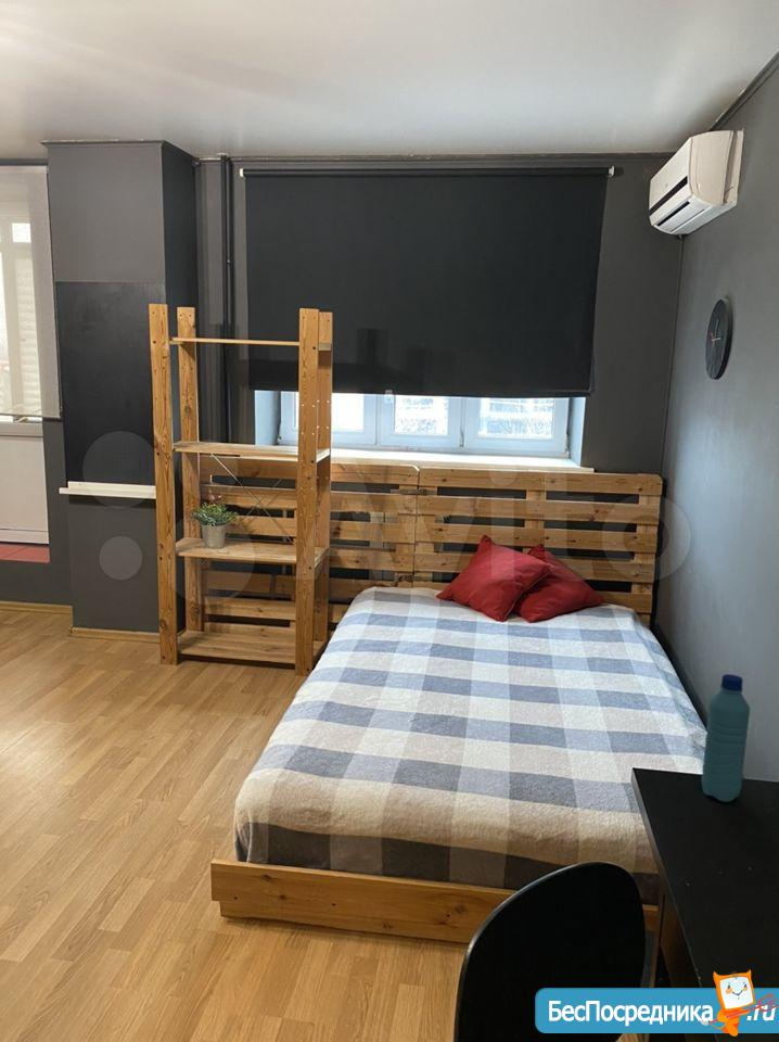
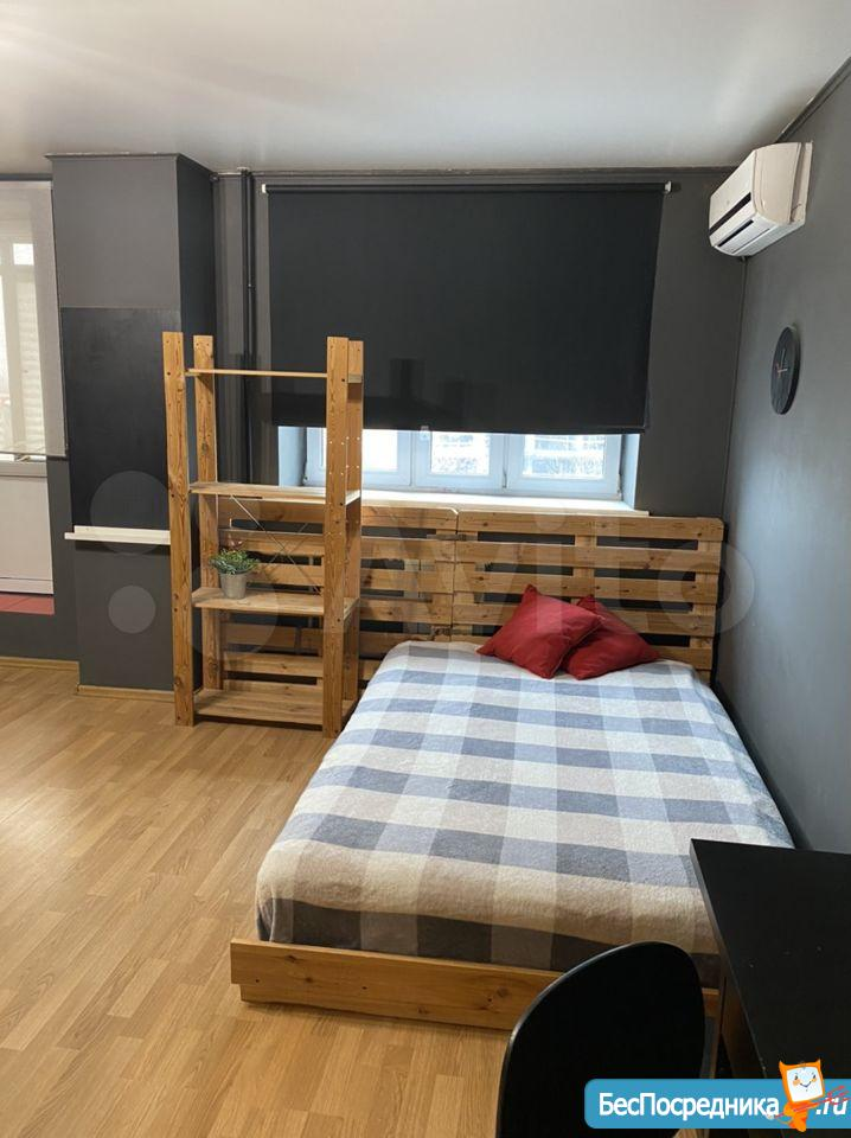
- water bottle (726, 736)
